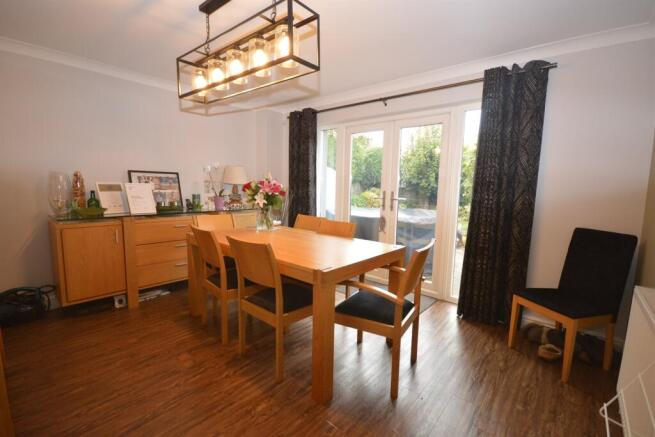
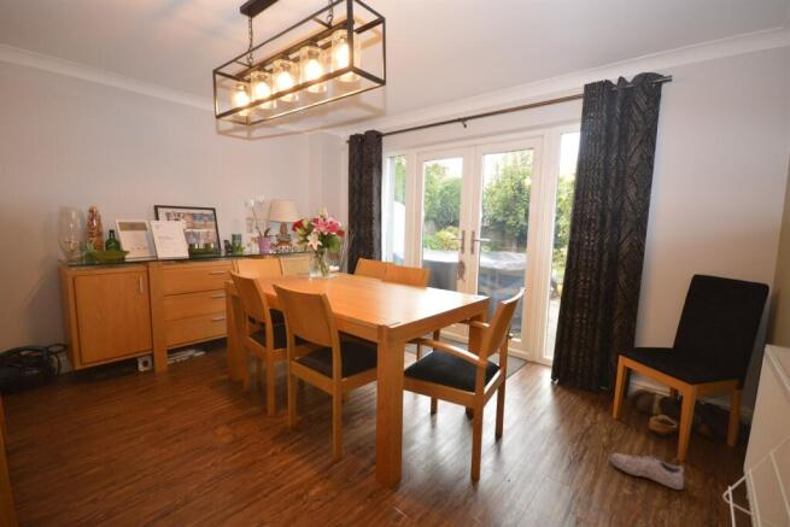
+ shoe (645, 463)
